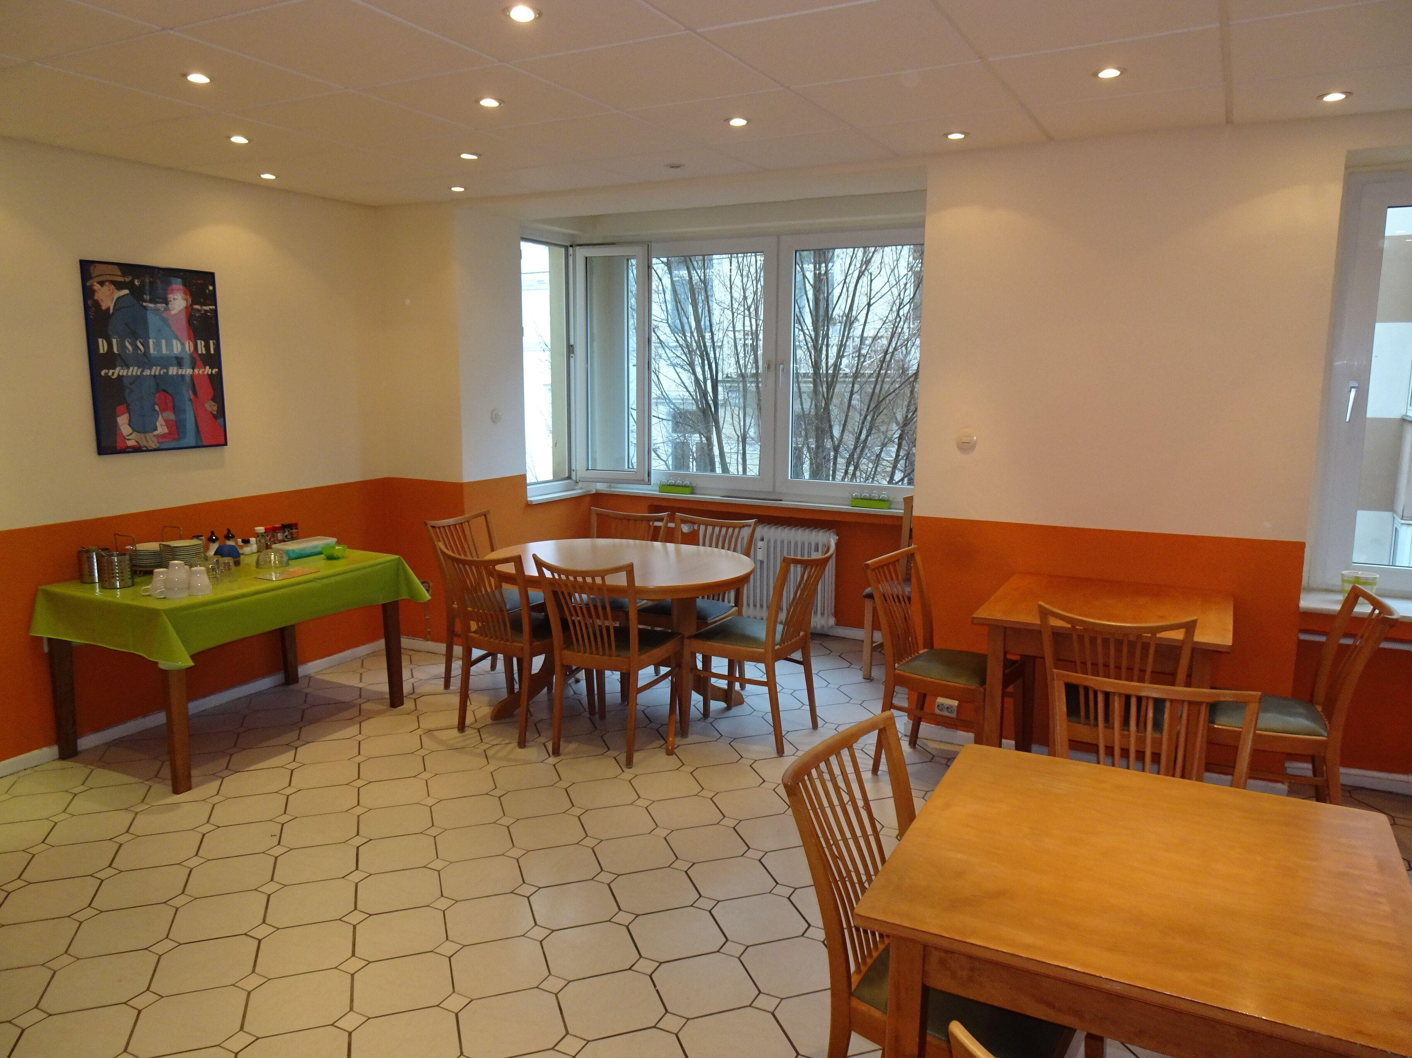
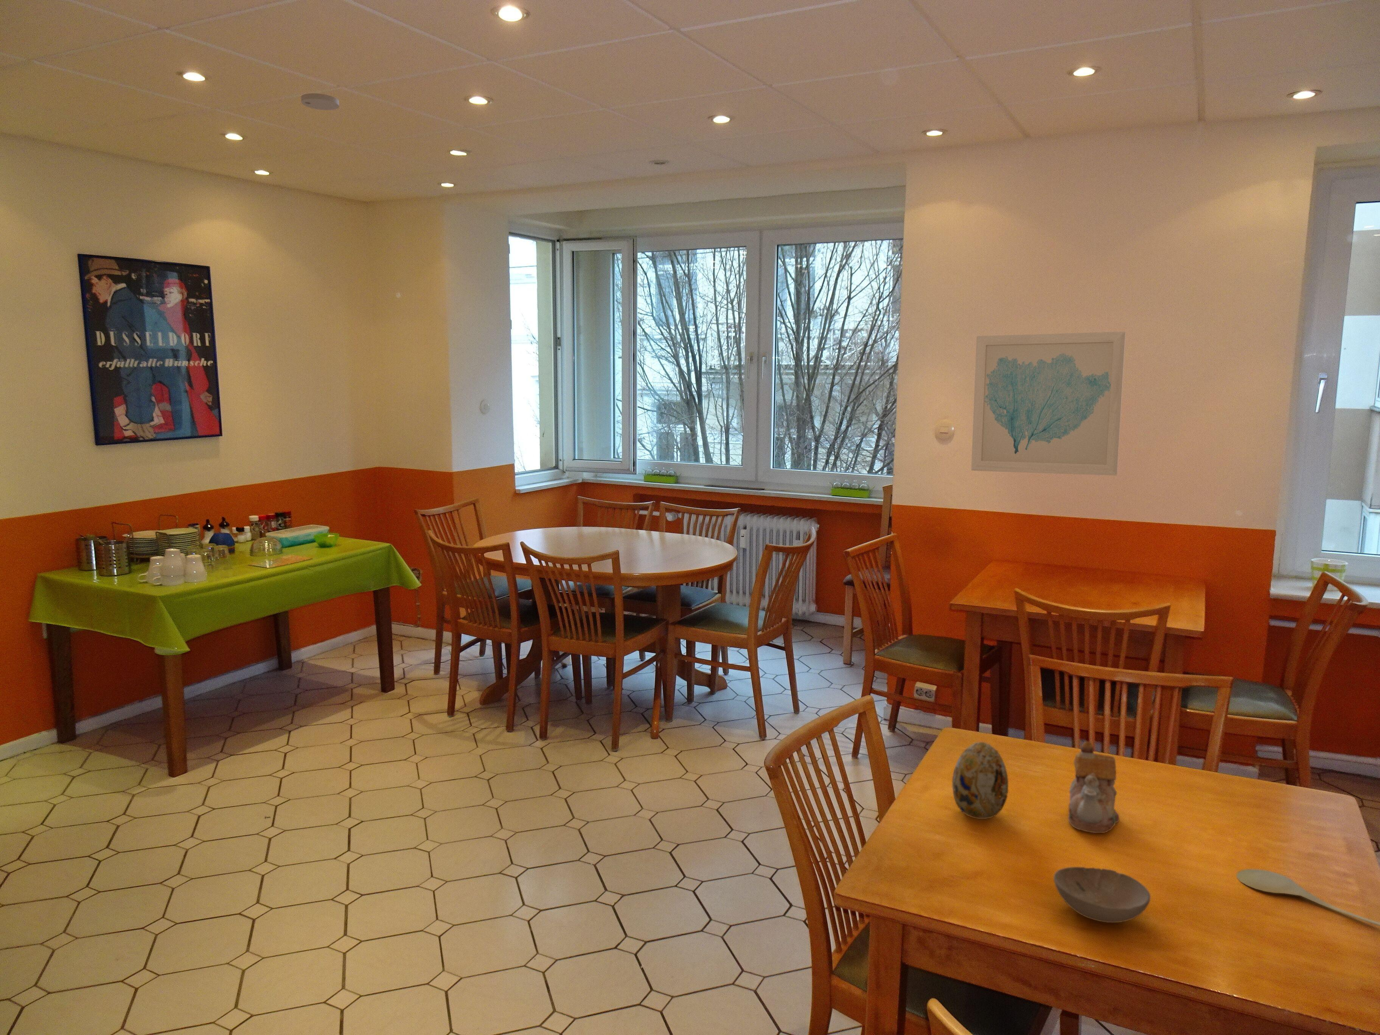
+ smoke detector (321, 102)
+ decorative egg (980, 778)
+ spoon (1314, 898)
+ bowl (1101, 898)
+ teapot (1094, 783)
+ wall art (1045, 404)
